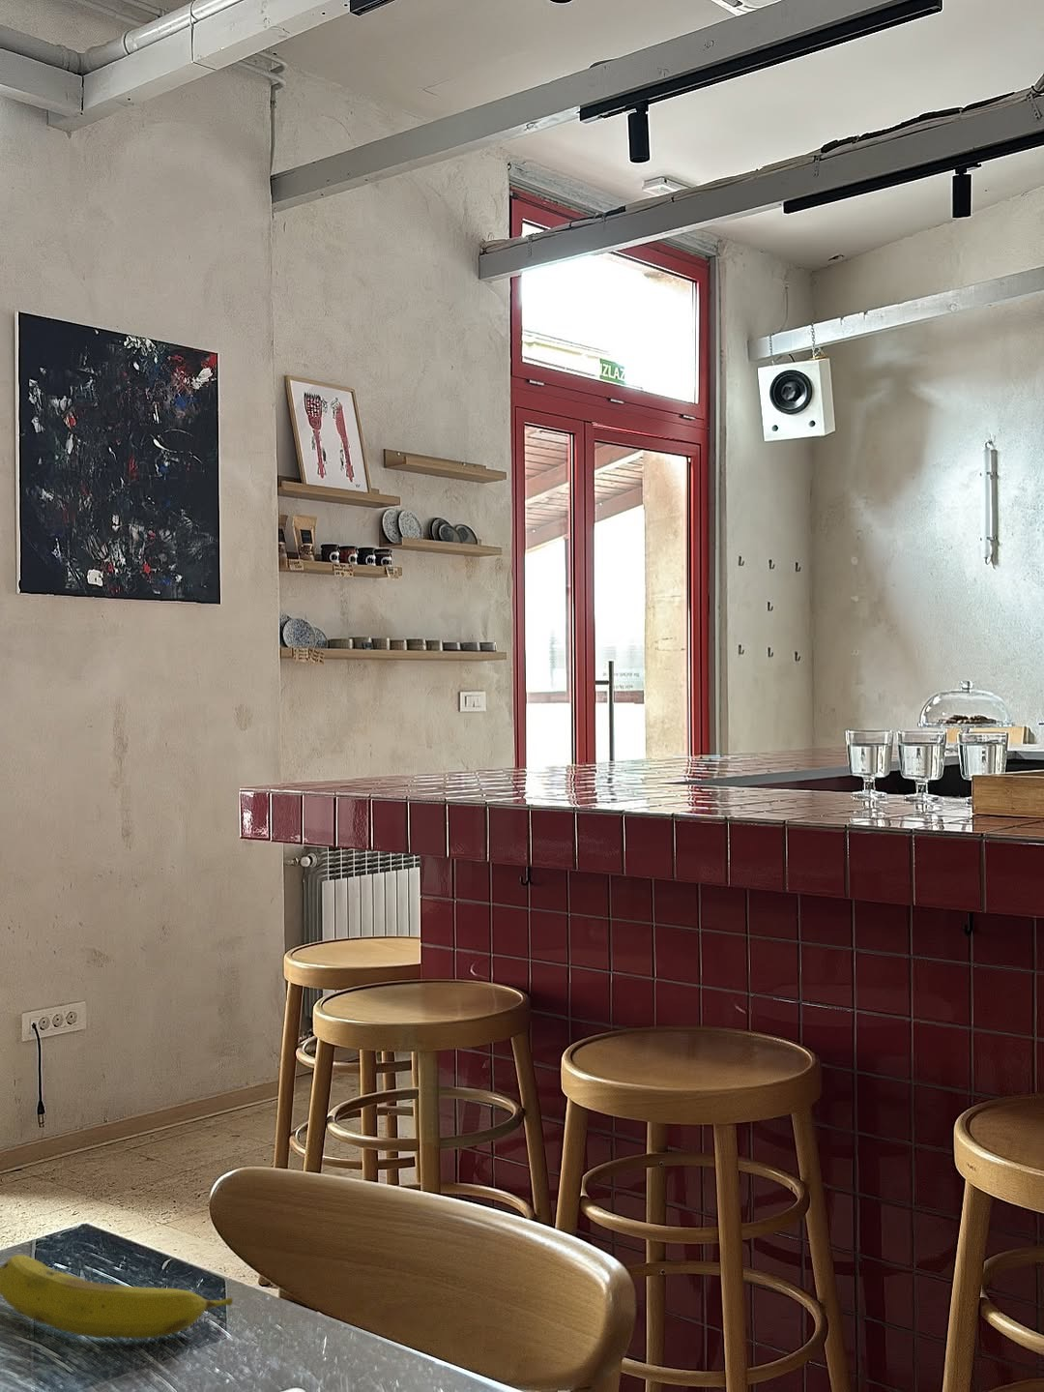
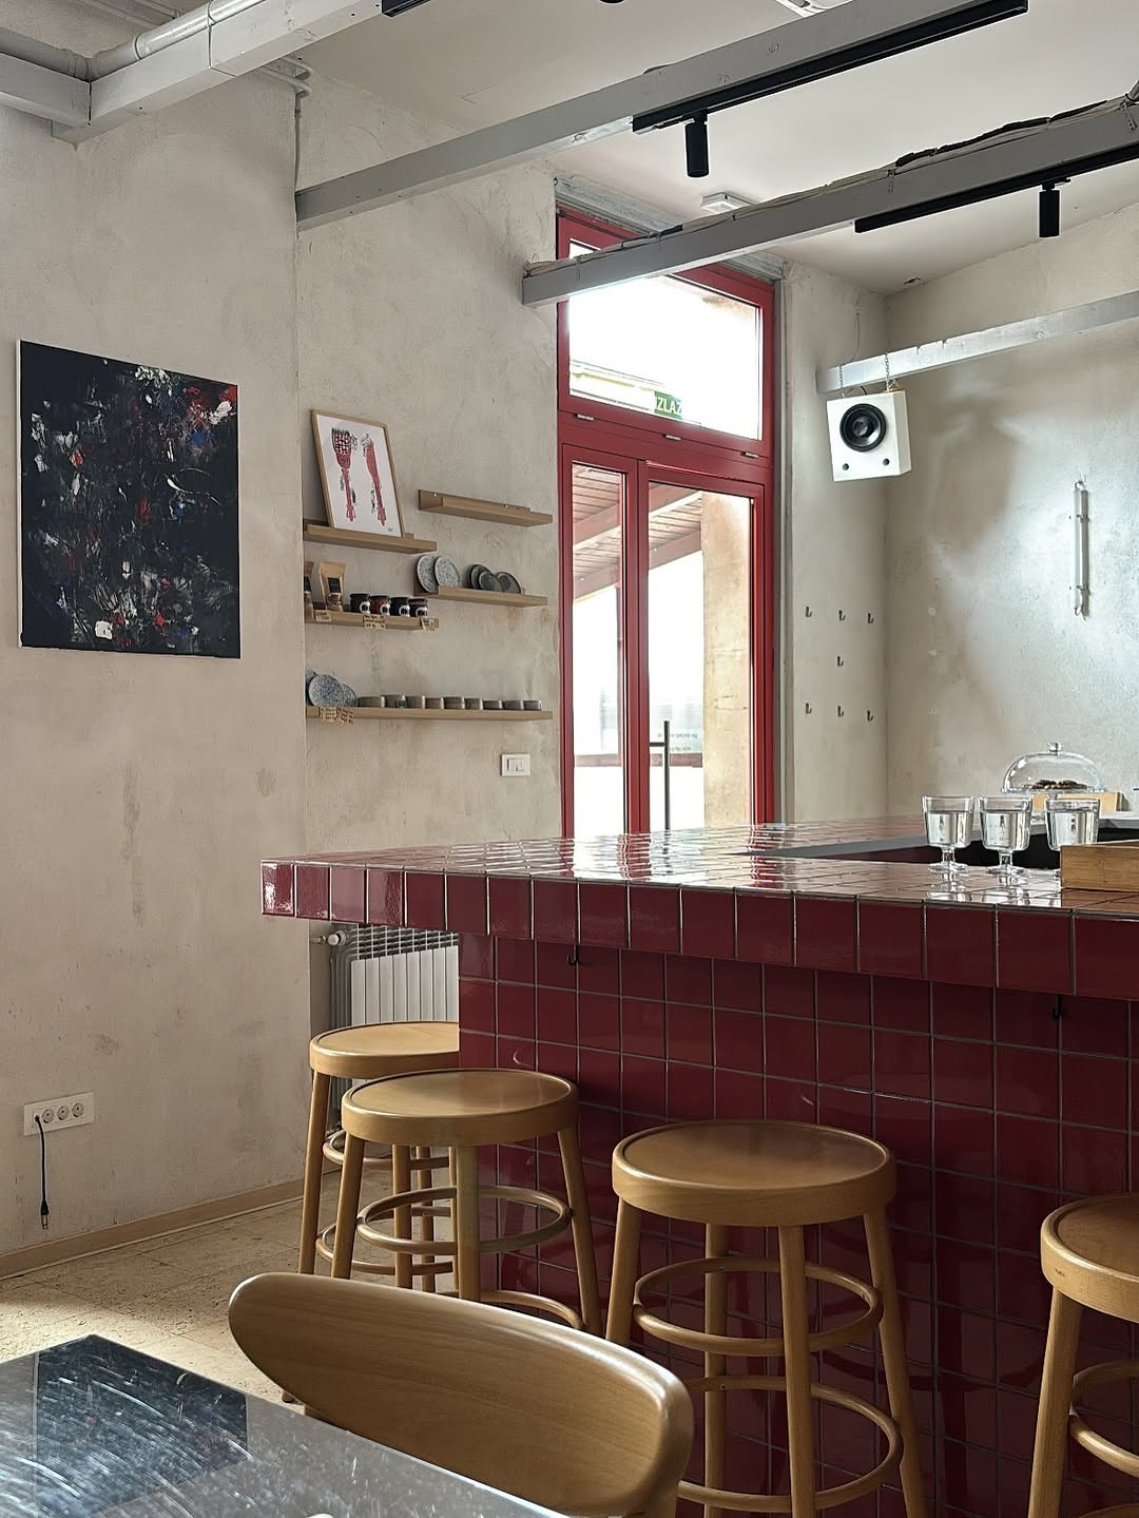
- fruit (93, 1287)
